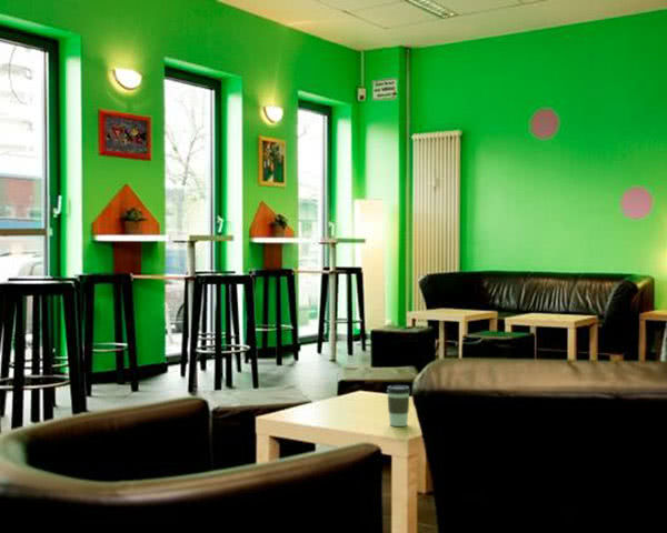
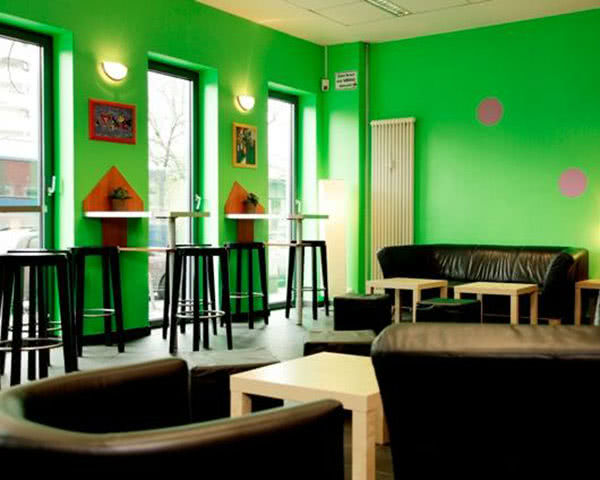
- coffee cup (398, 405)
